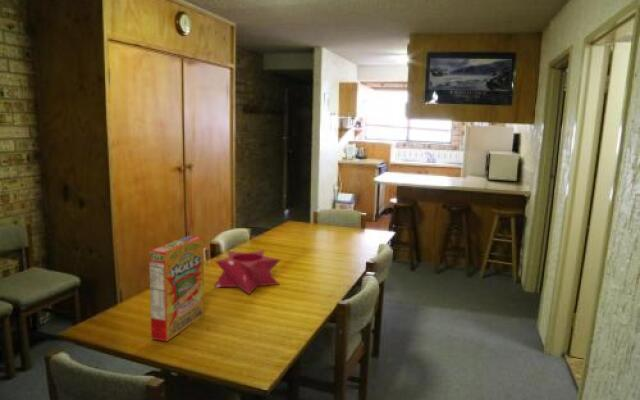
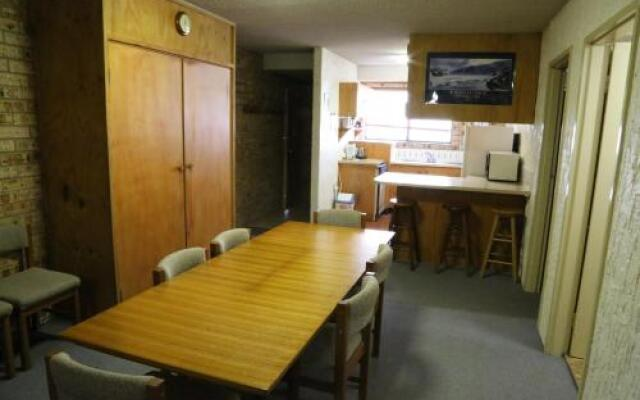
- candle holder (250, 269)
- cereal box (178, 285)
